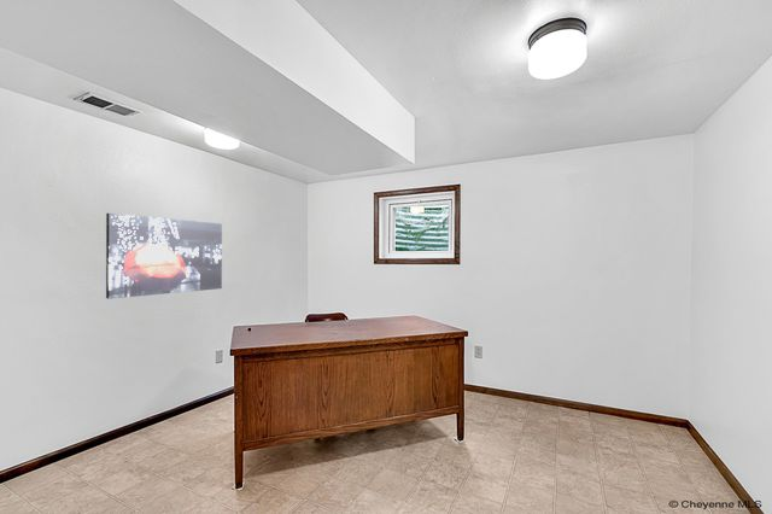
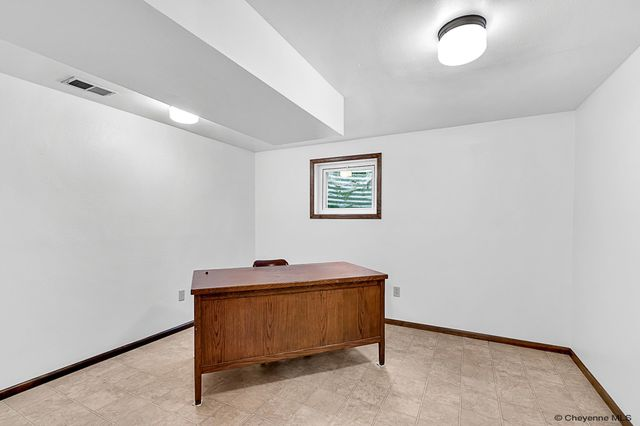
- wall art (171, 256)
